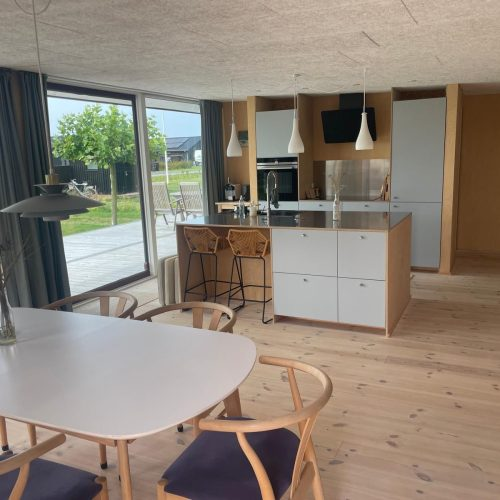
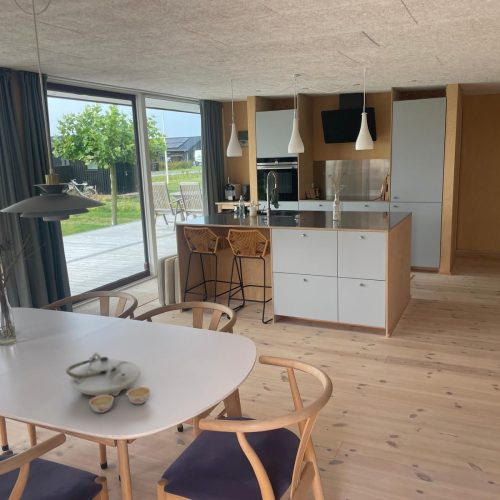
+ teapot (111, 377)
